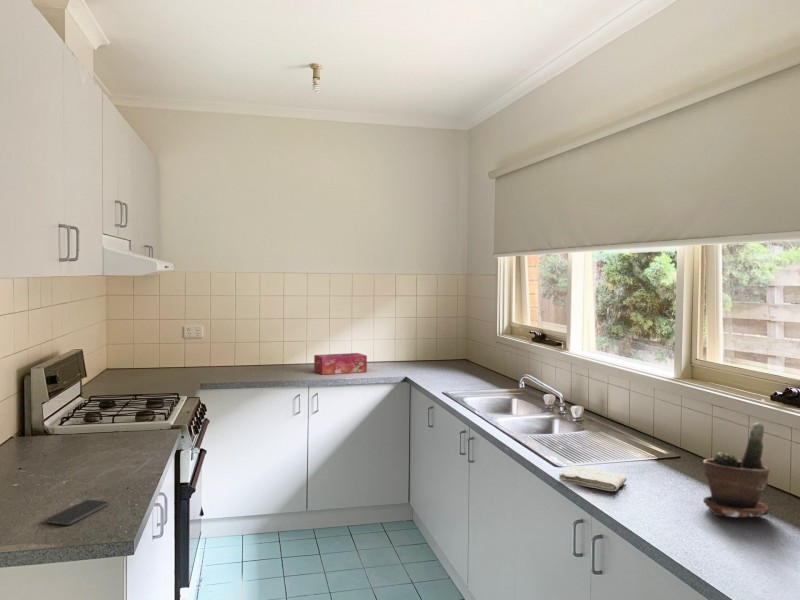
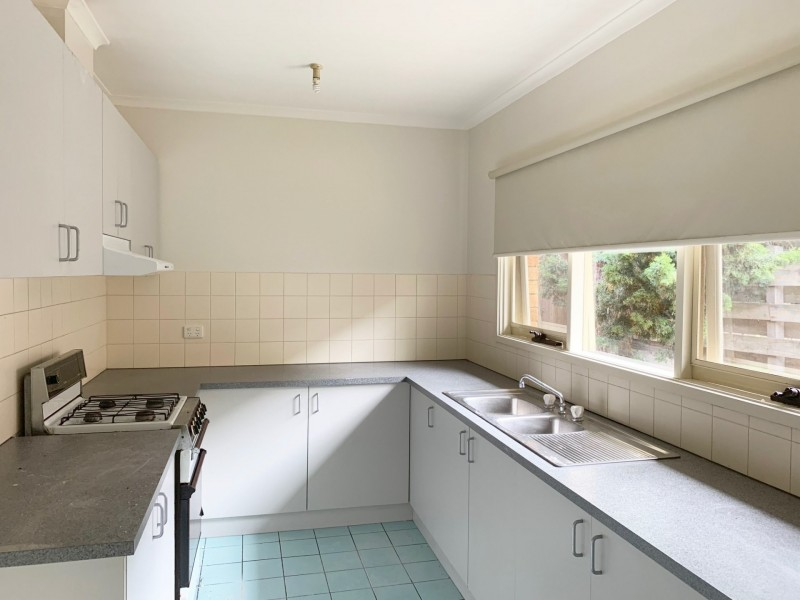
- tissue box (340, 363)
- washcloth (592, 477)
- potted plant (735, 468)
- smartphone (78, 511)
